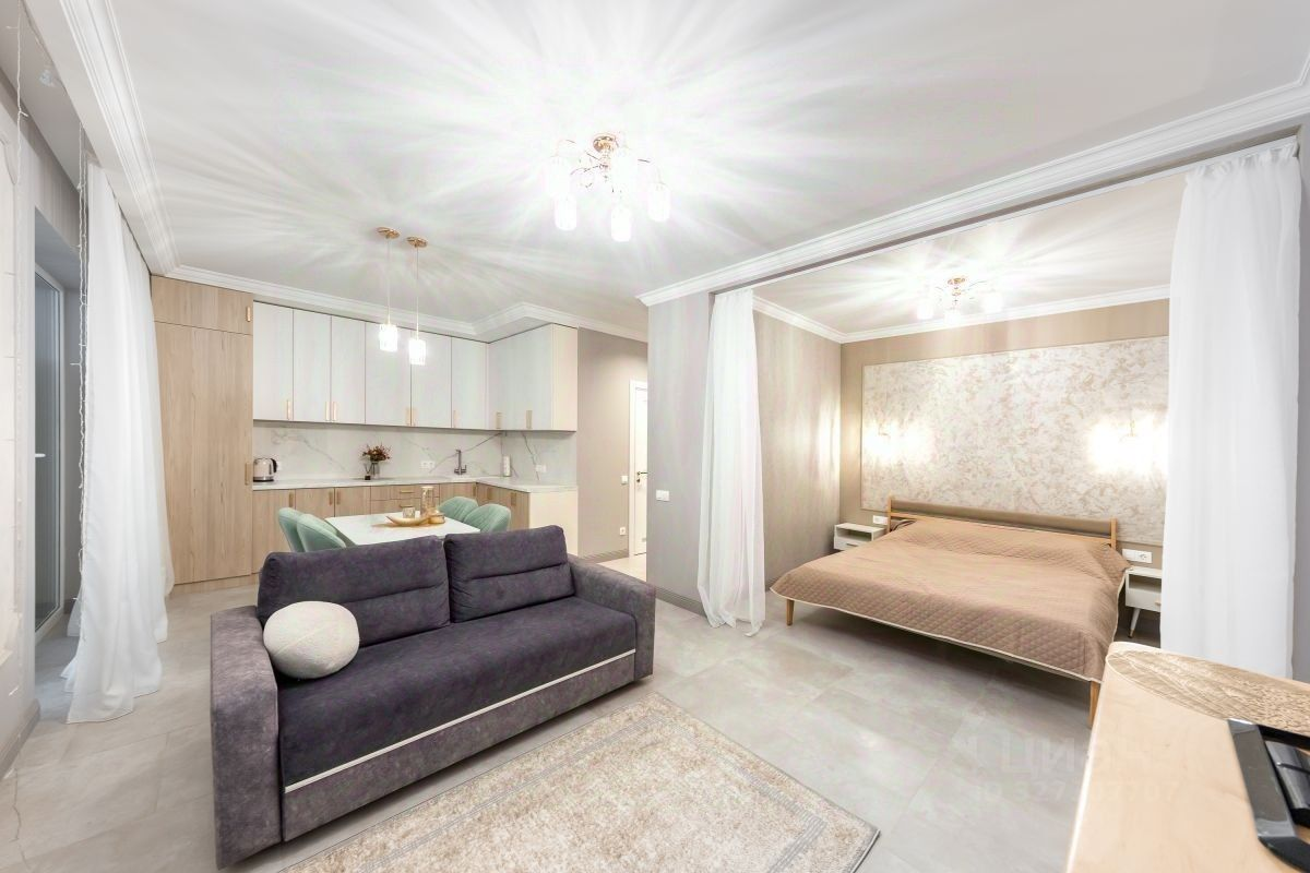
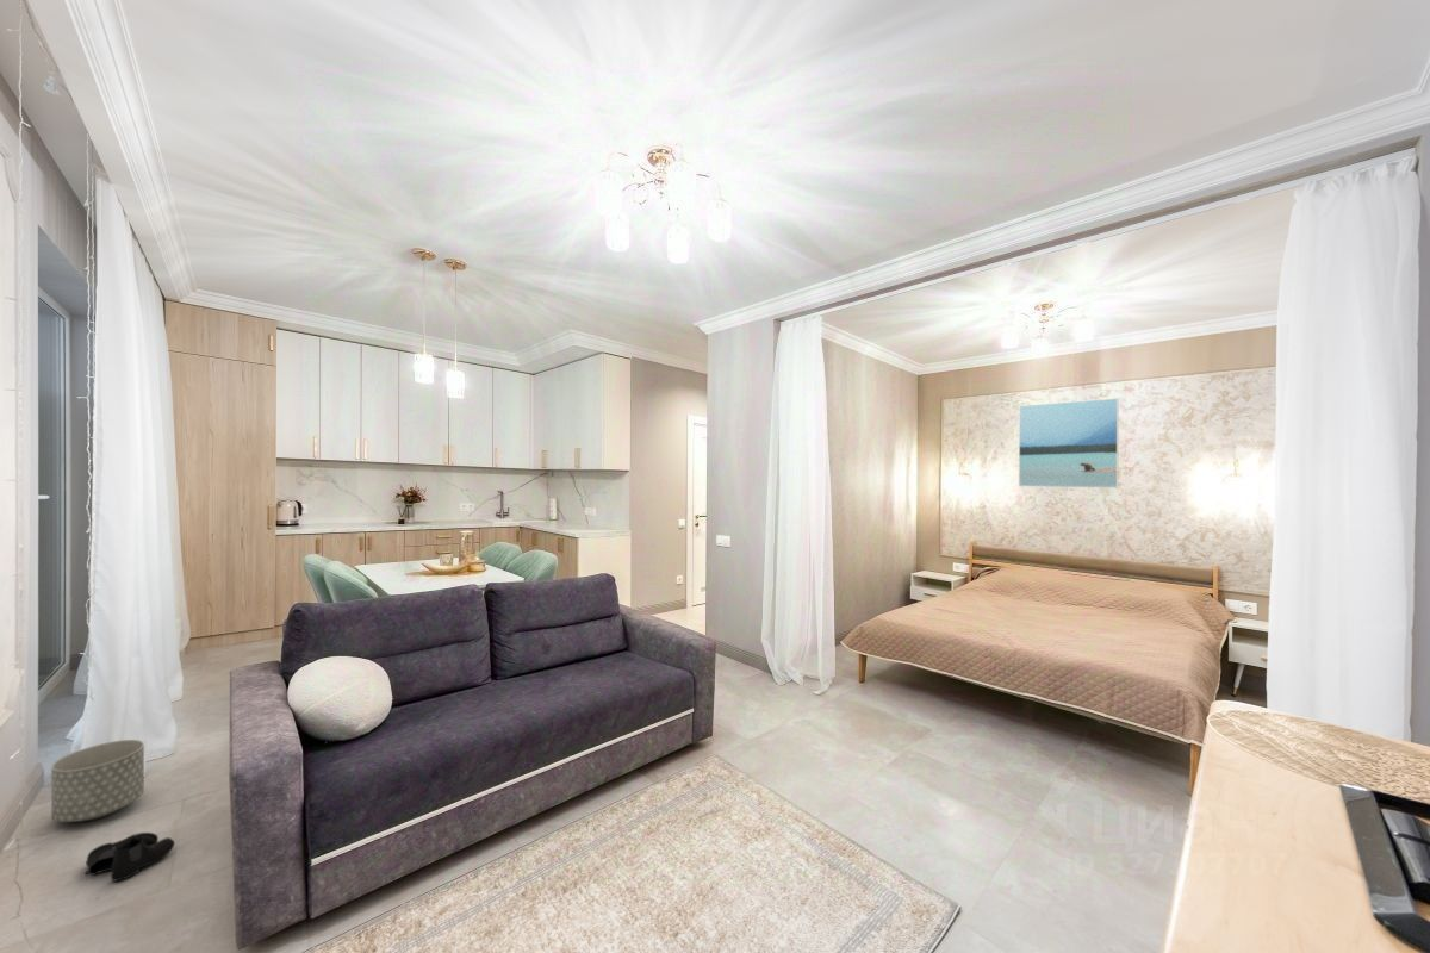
+ planter (99, 783)
+ boots (124, 846)
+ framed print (1065, 444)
